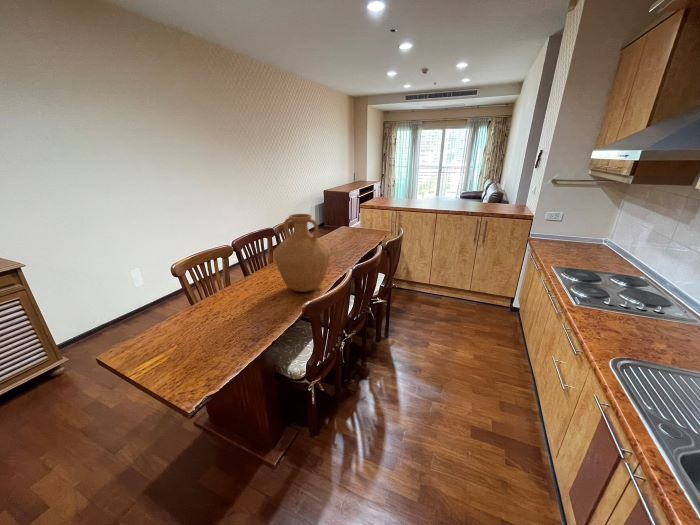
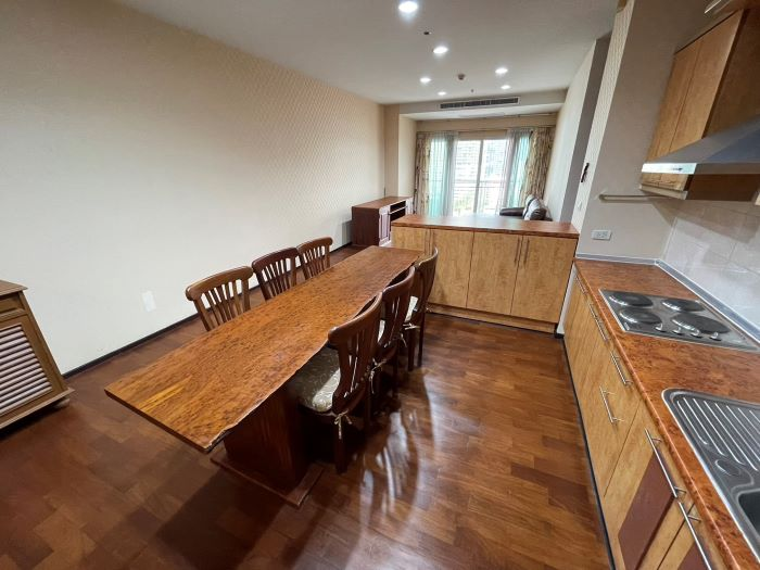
- vase (302, 253)
